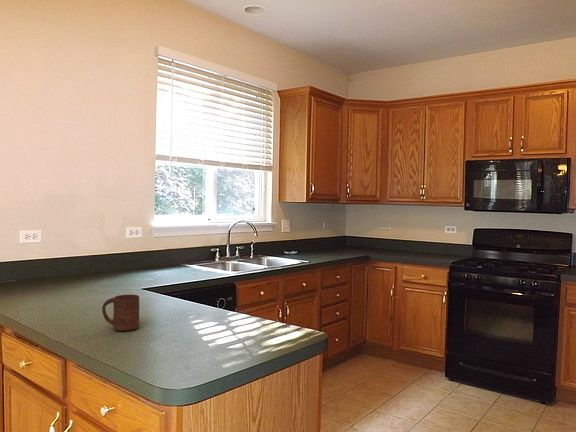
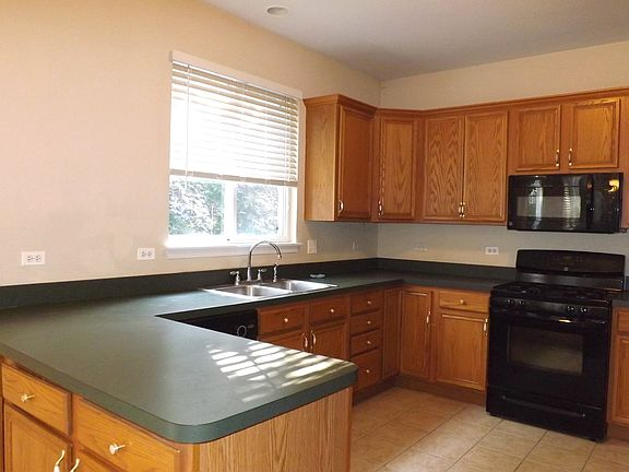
- cup (122, 313)
